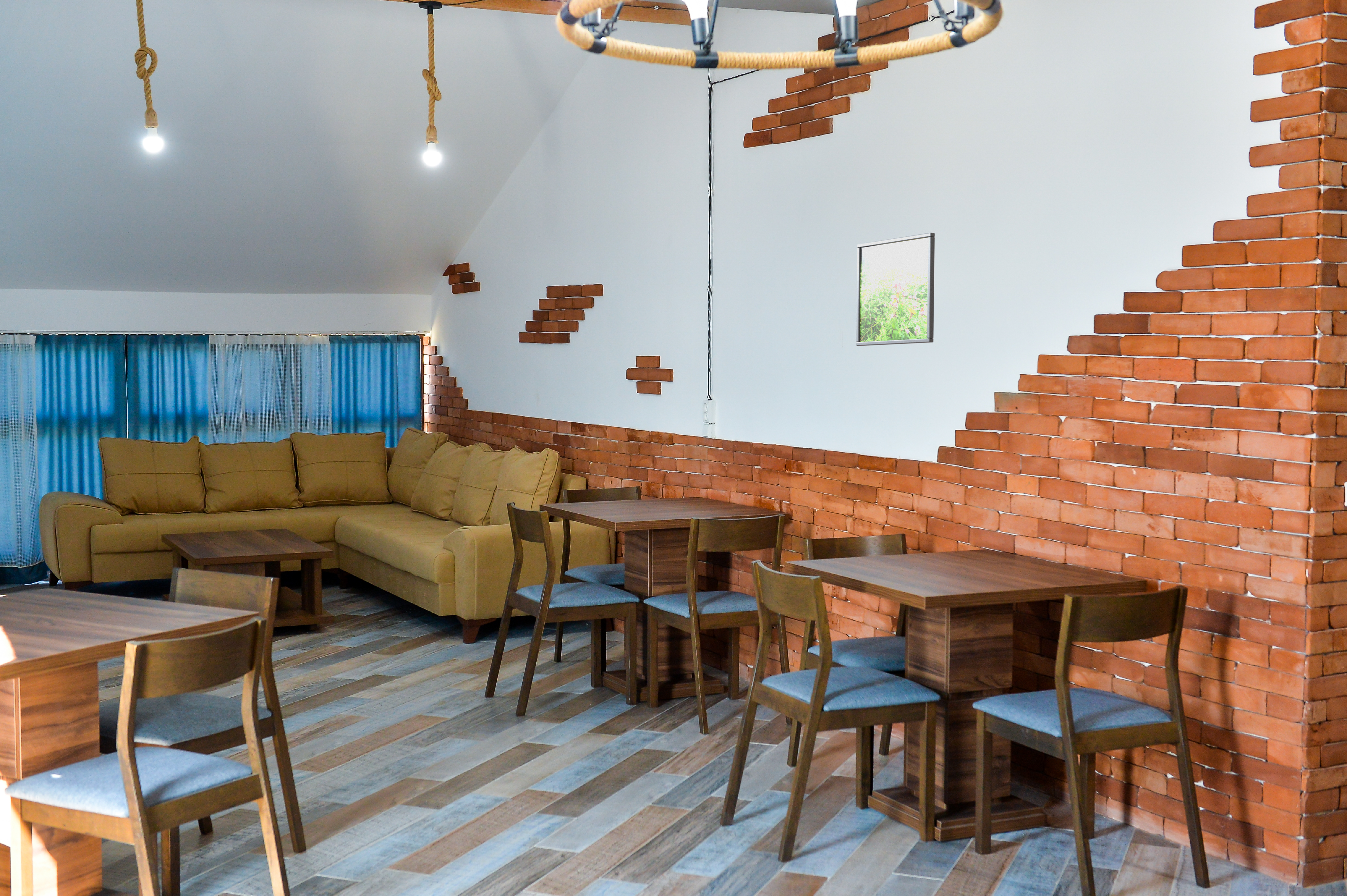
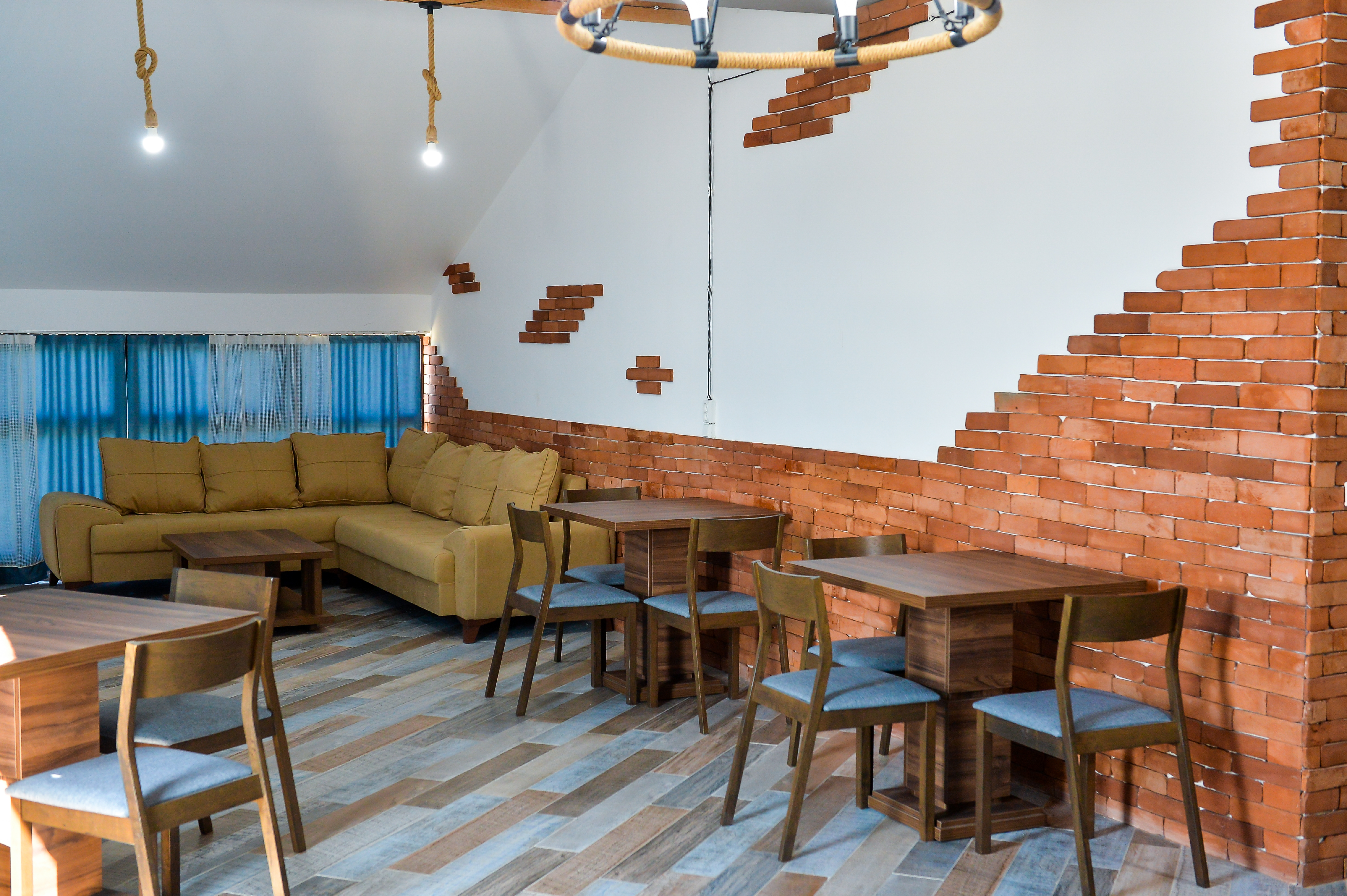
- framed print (894, 292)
